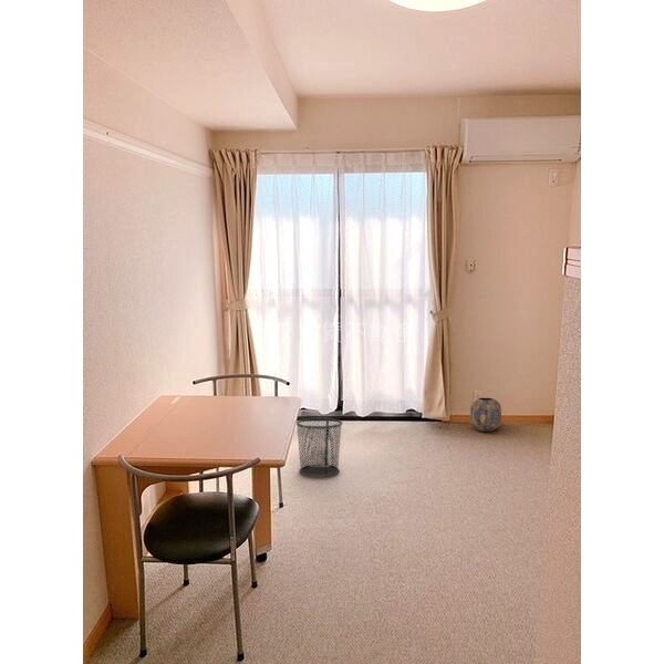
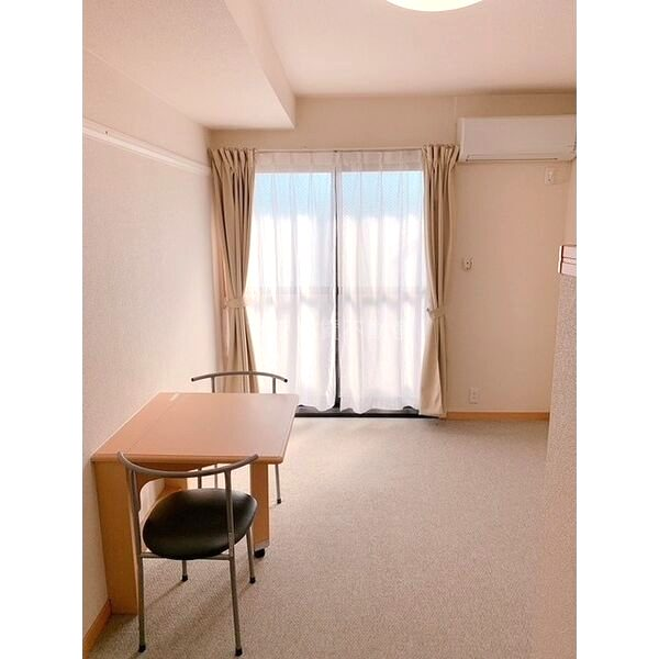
- waste bin (319, 446)
- planter (485, 414)
